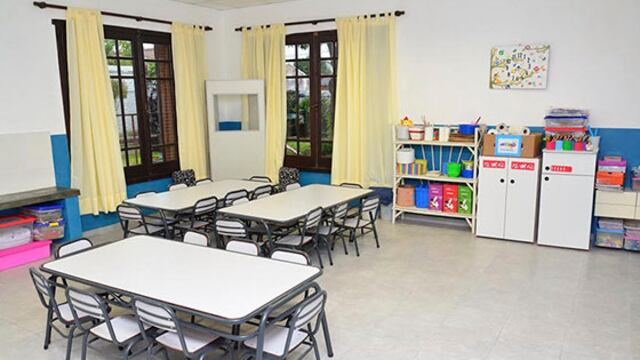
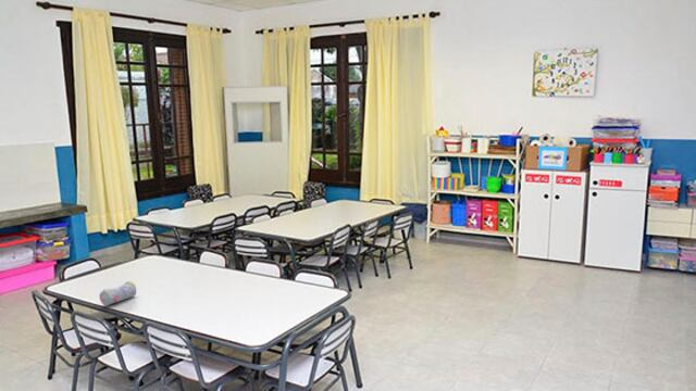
+ pencil case (117, 292)
